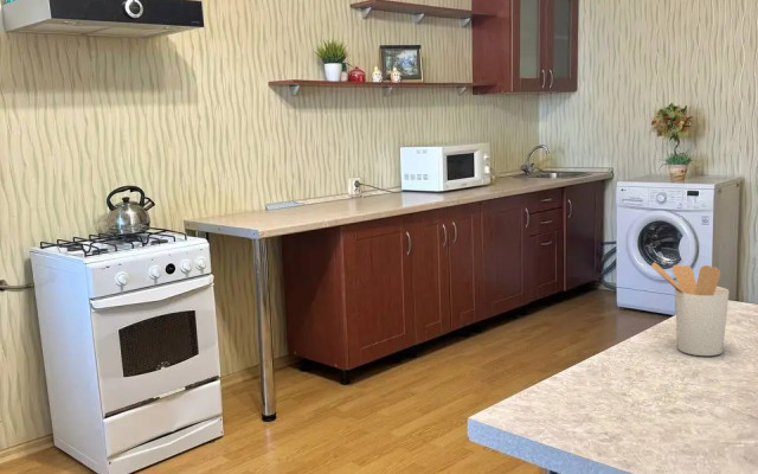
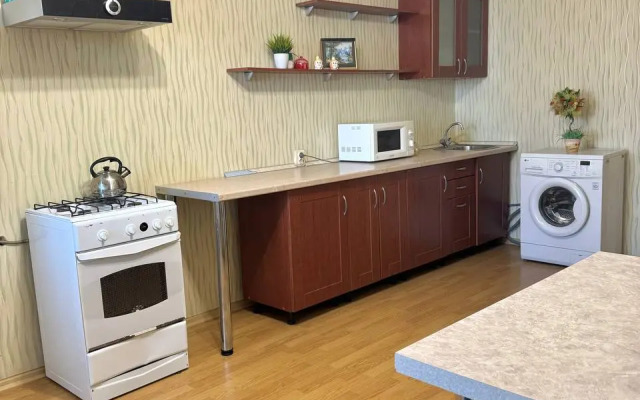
- utensil holder (687, 305)
